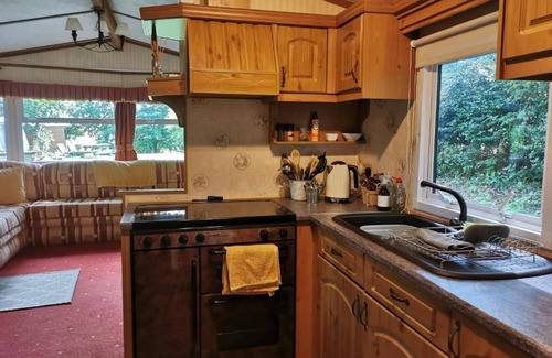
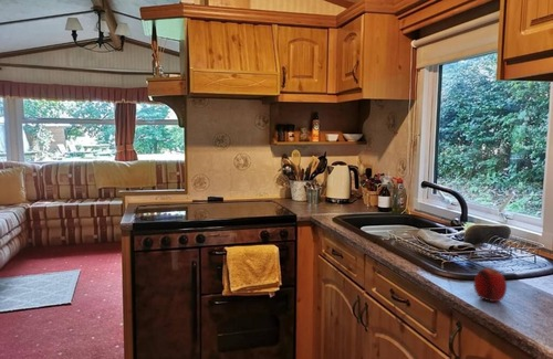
+ fruit (490, 284)
